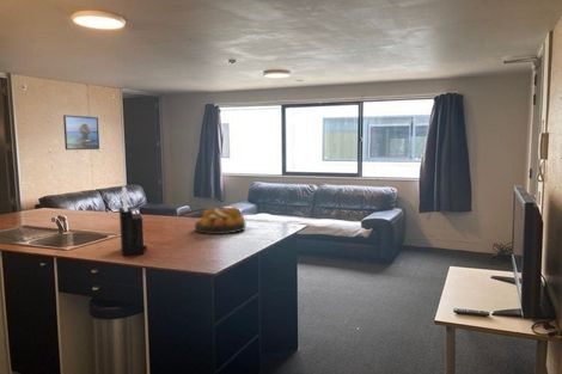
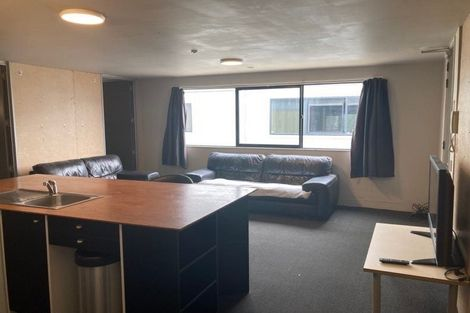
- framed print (81, 133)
- knife block (133, 219)
- fruit bowl (220, 217)
